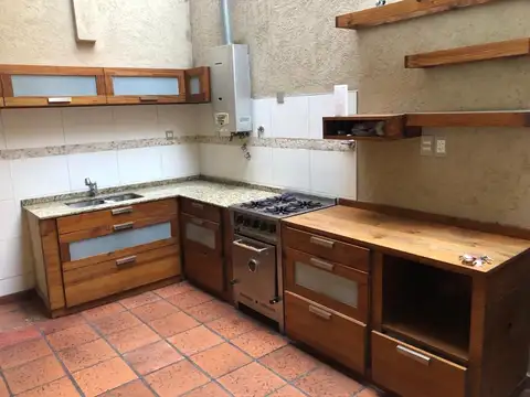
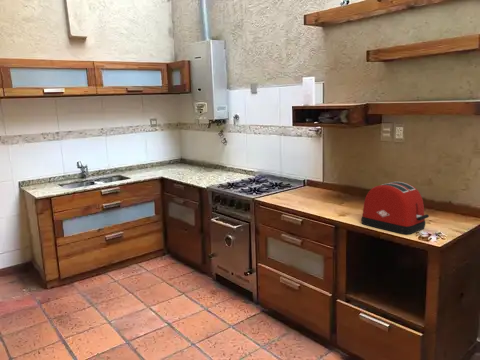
+ toaster (393, 204)
